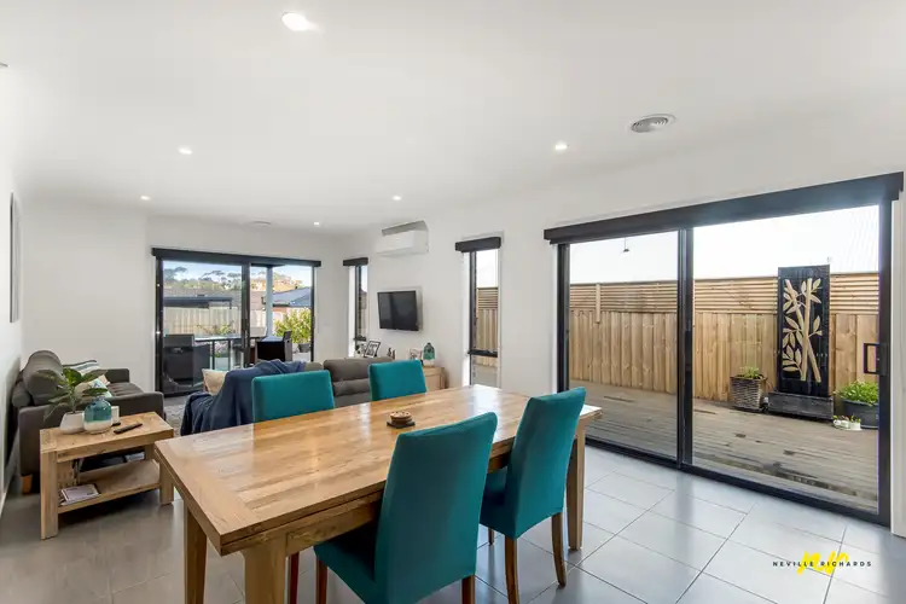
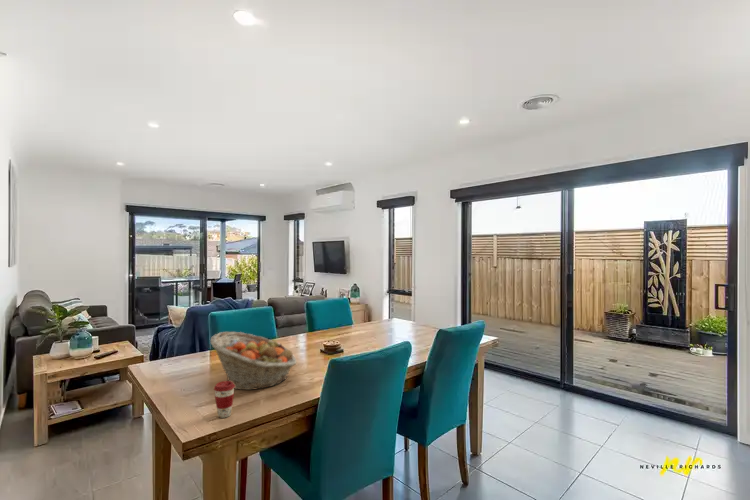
+ fruit basket (254, 356)
+ coffee cup (224, 399)
